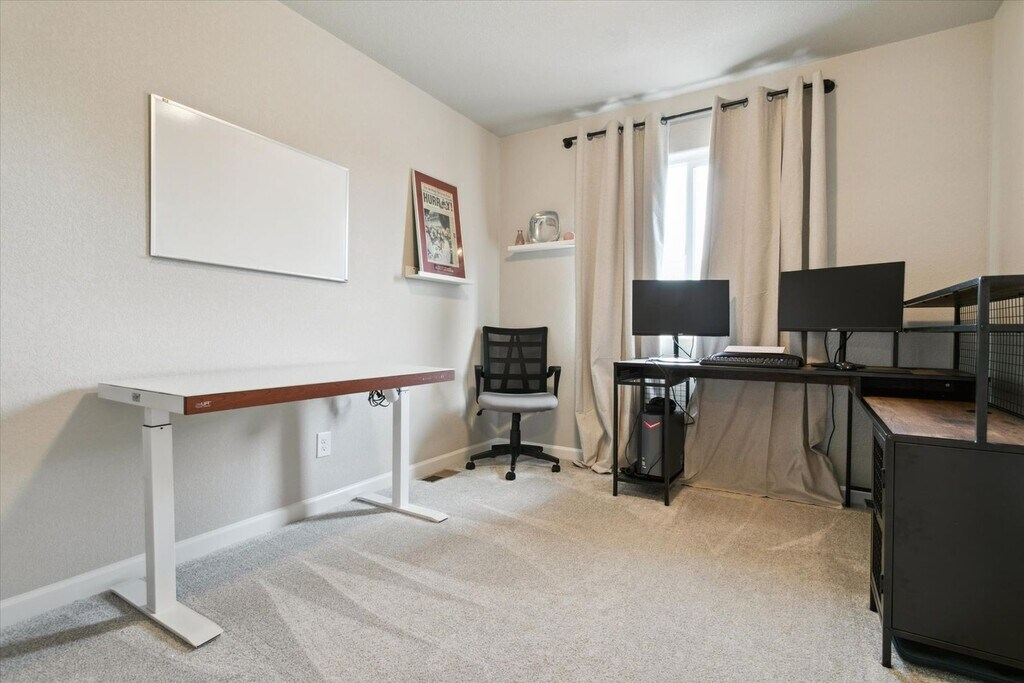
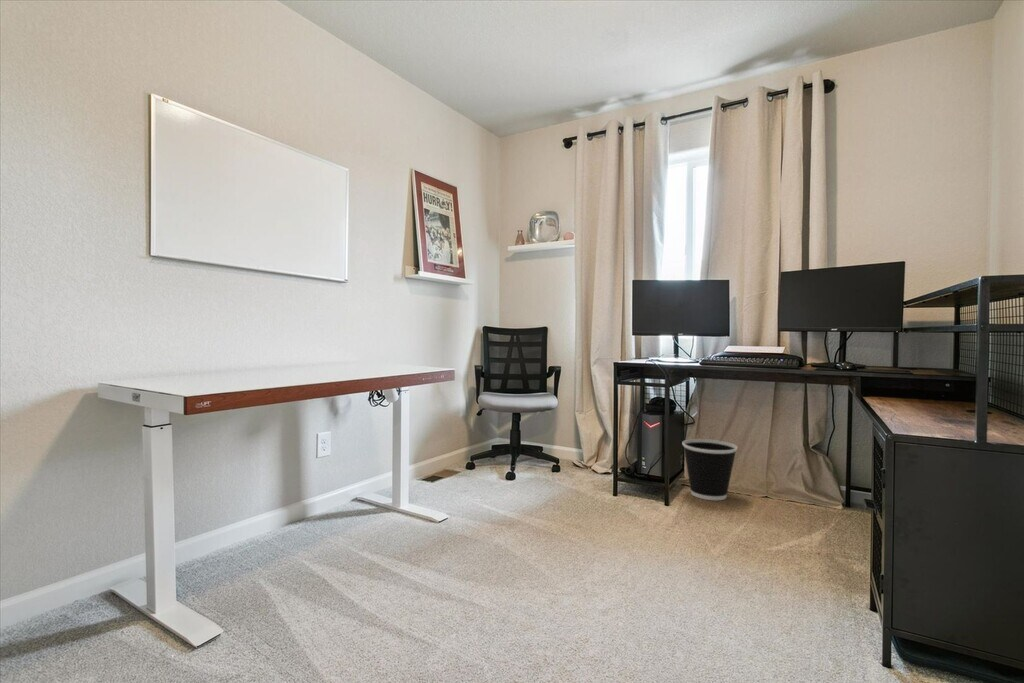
+ wastebasket (708, 469)
